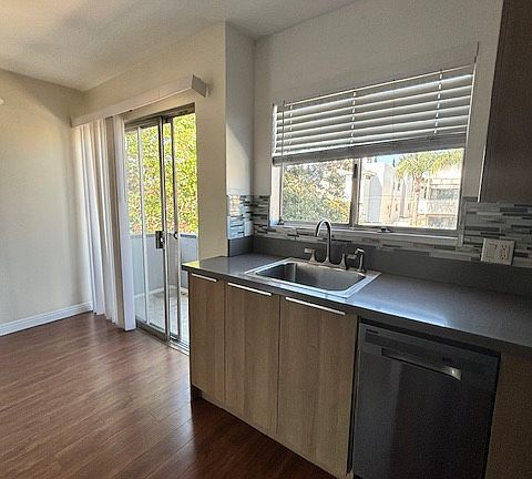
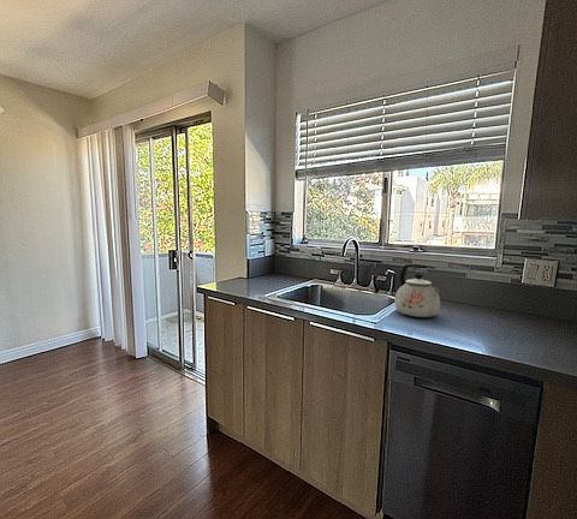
+ kettle (417, 288)
